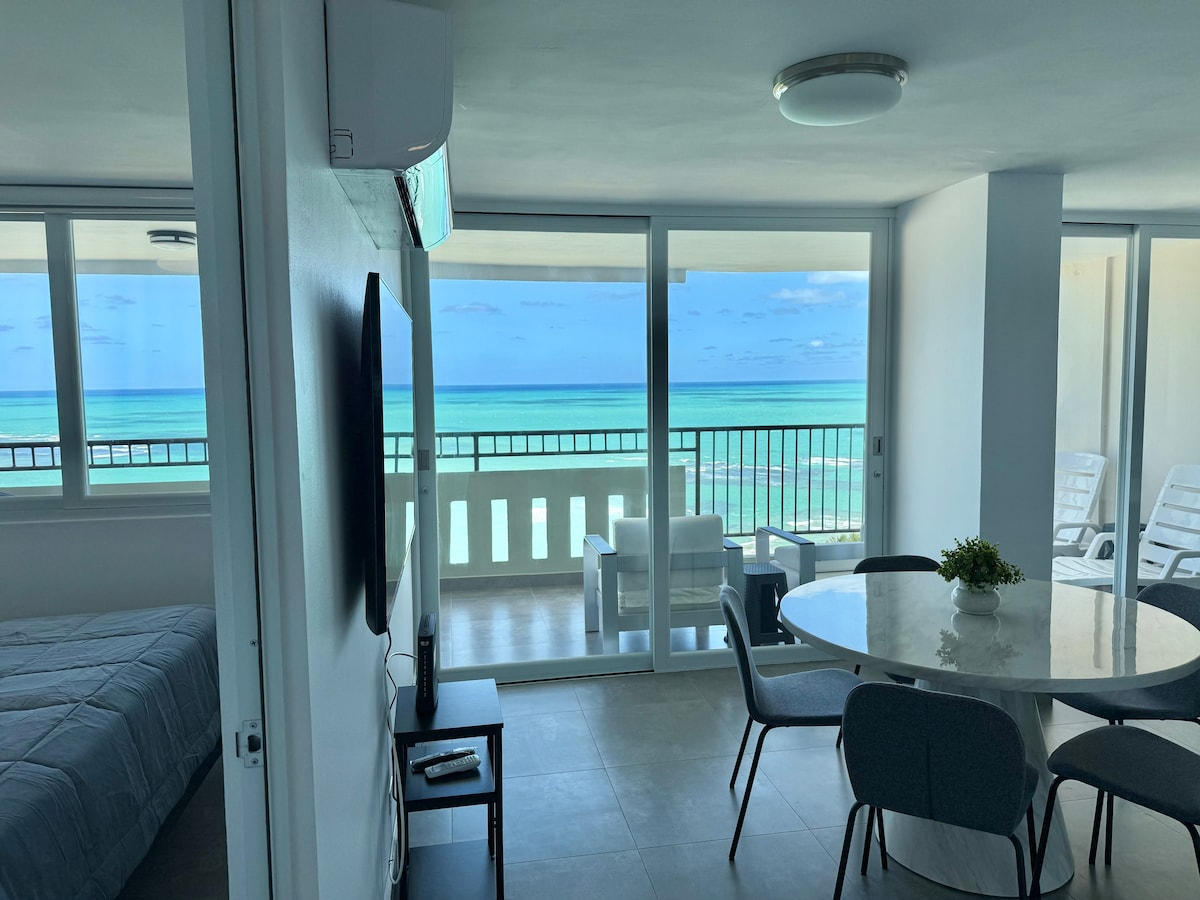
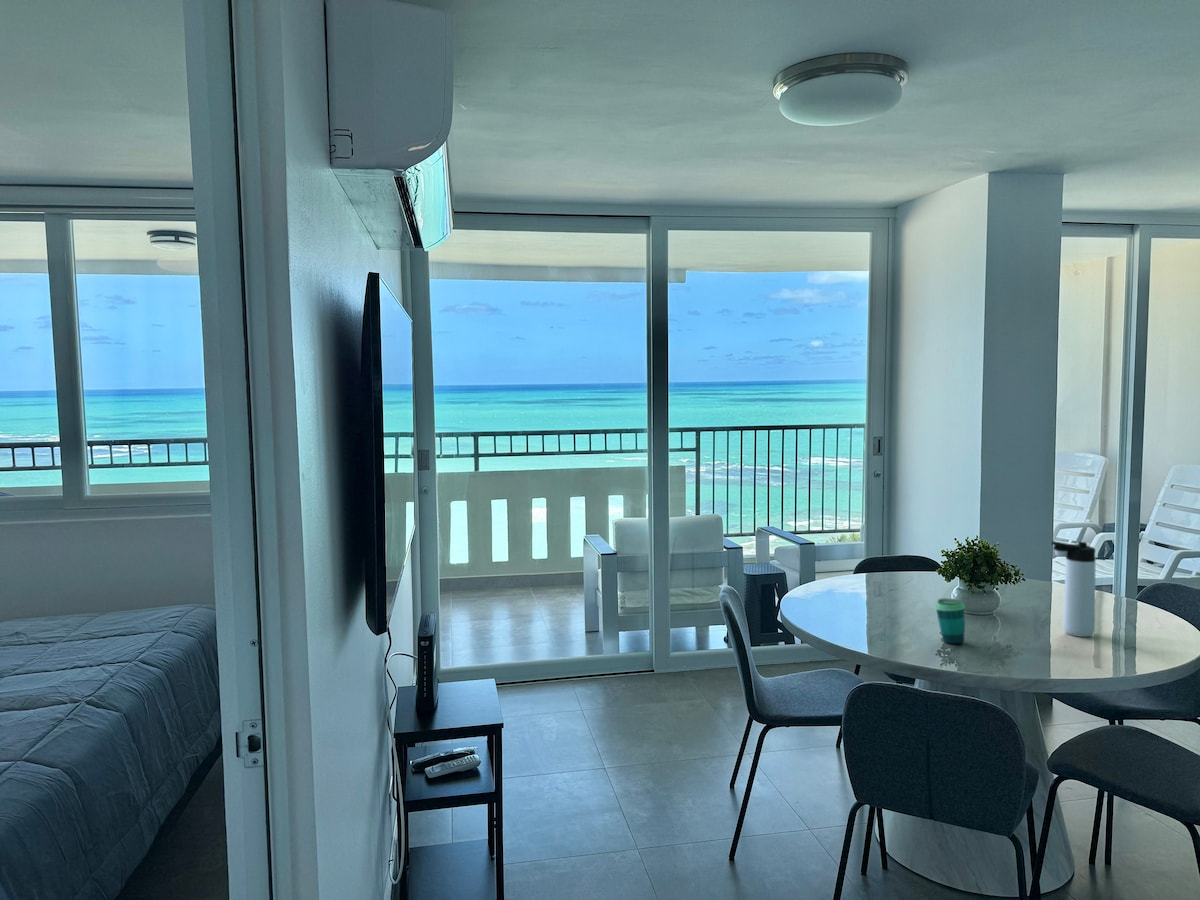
+ thermos bottle (1072, 587)
+ cup (949, 621)
